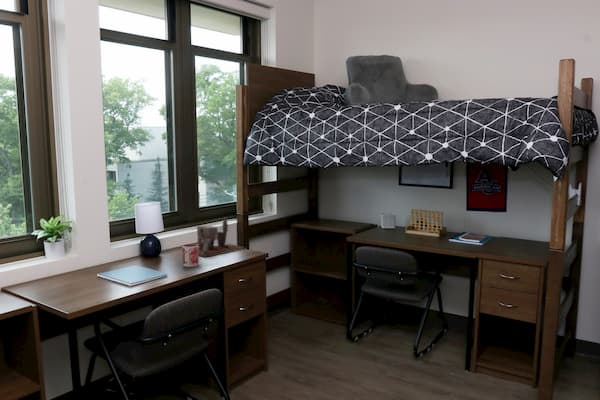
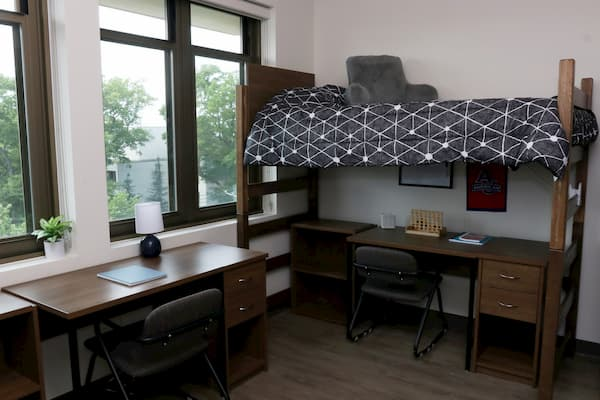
- mug (188, 255)
- desk organizer (216, 234)
